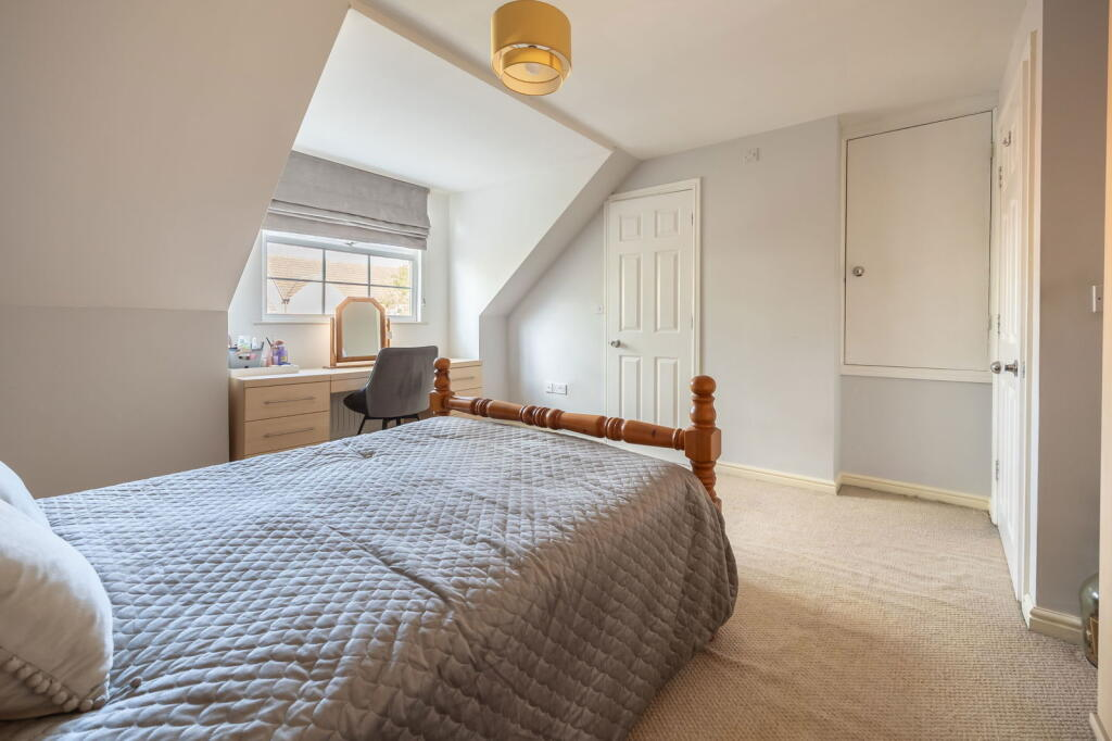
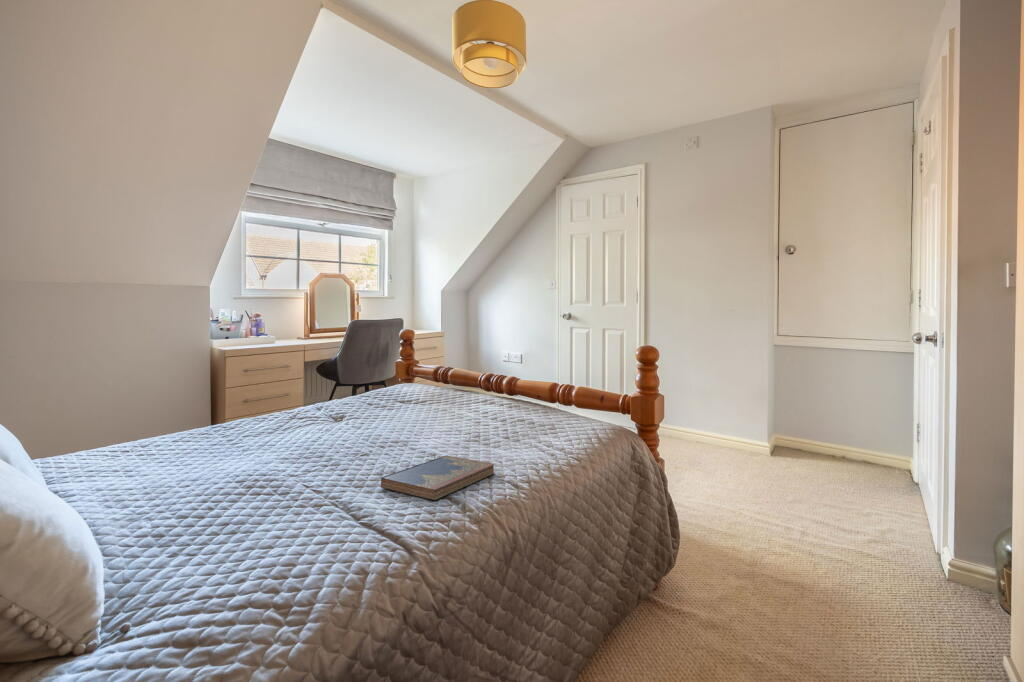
+ hardcover book (441, 475)
